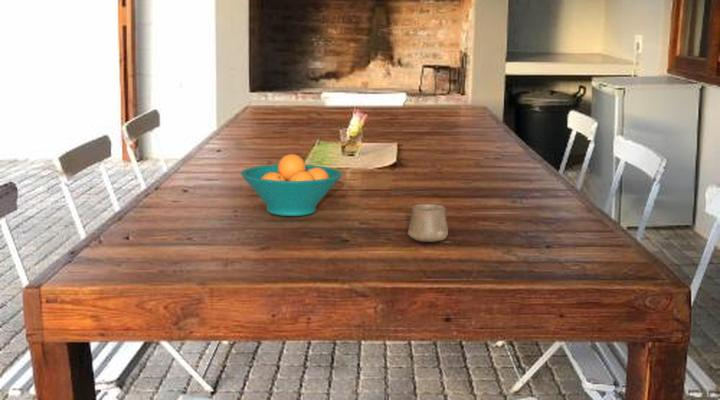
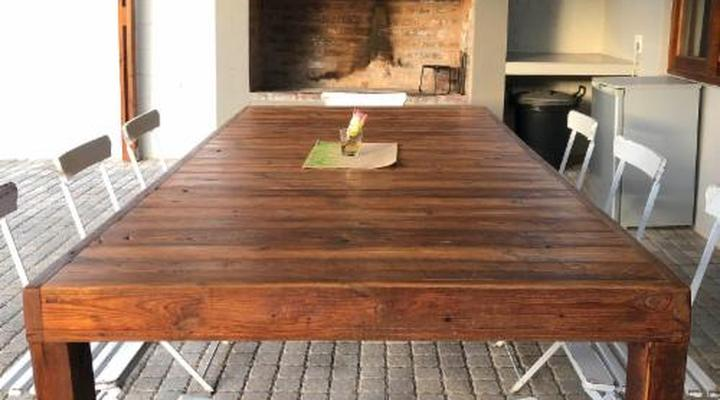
- cup (428, 223)
- fruit bowl (291, 183)
